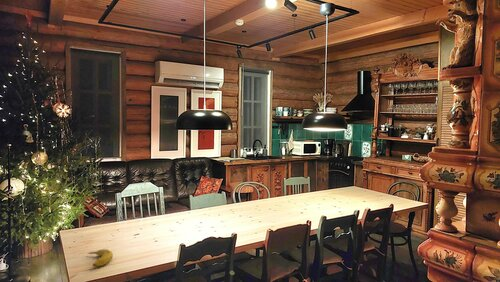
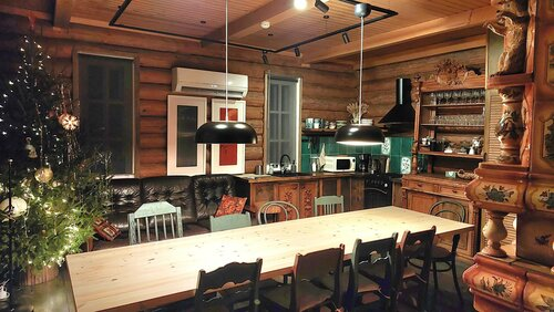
- fruit (97, 254)
